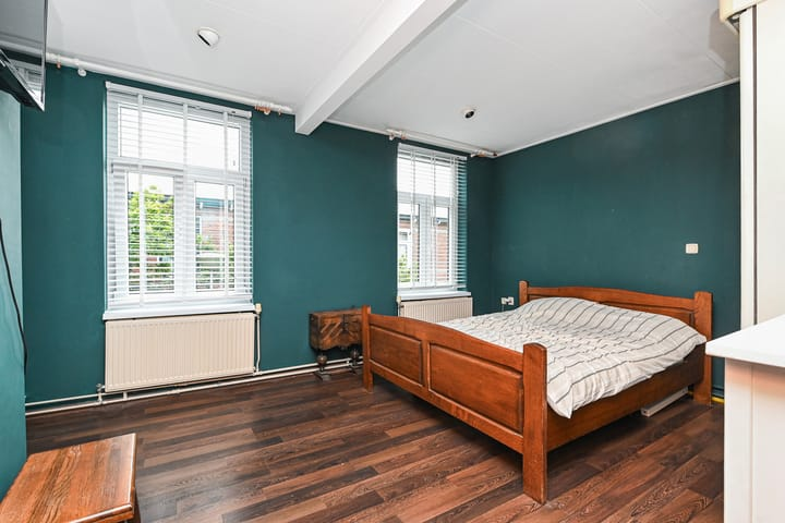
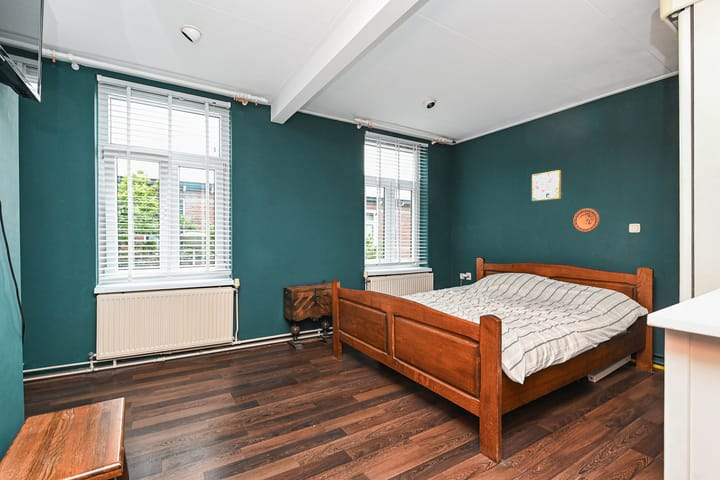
+ decorative plate (585, 220)
+ wall art (545, 186)
